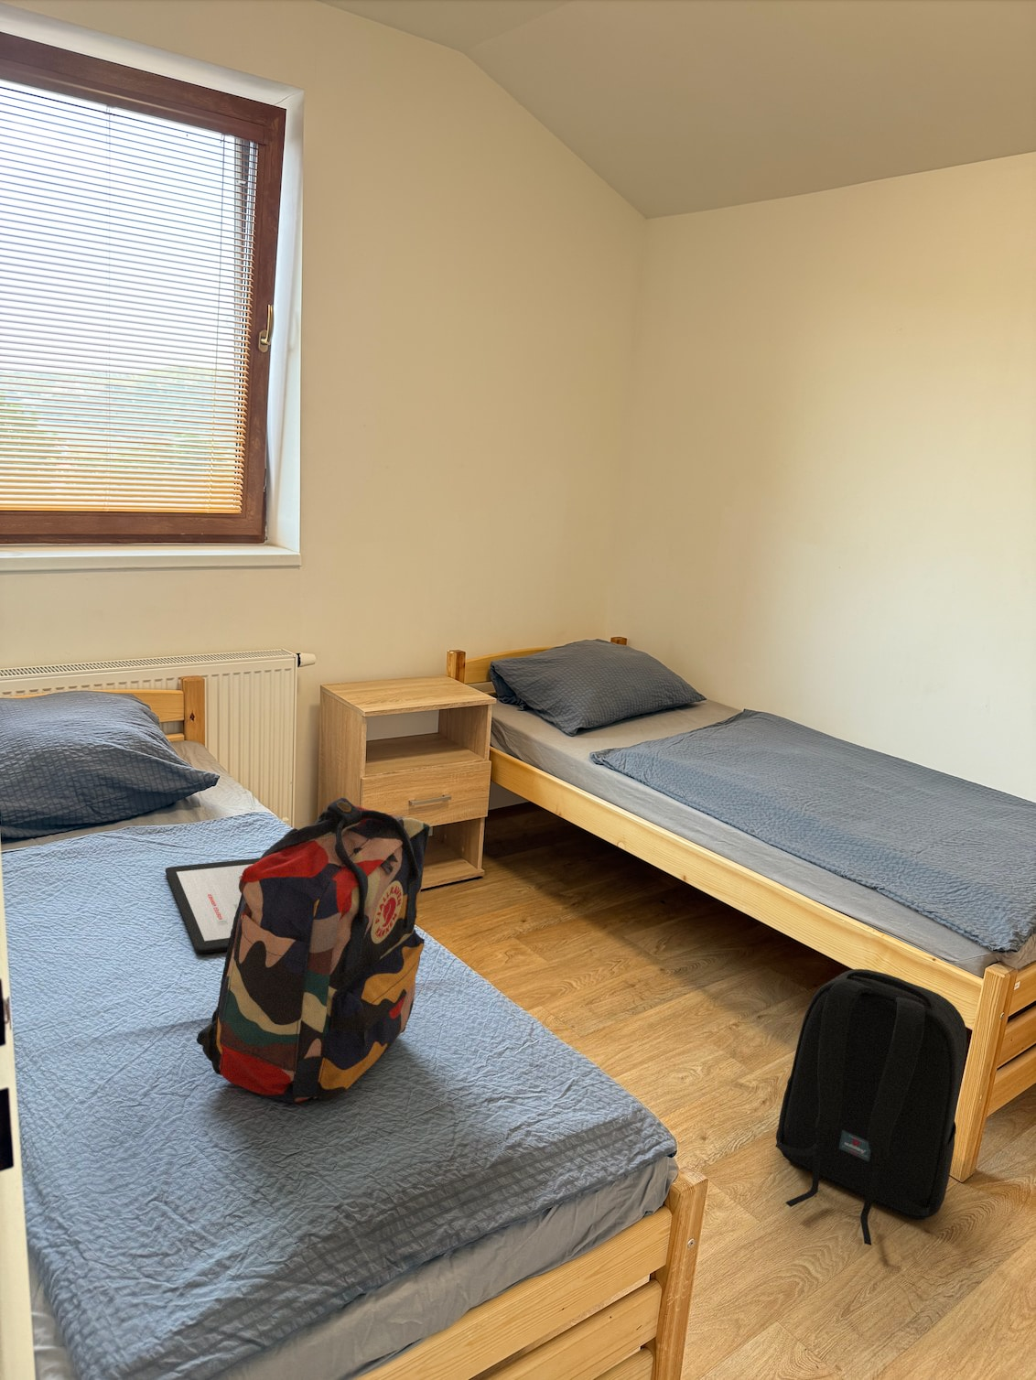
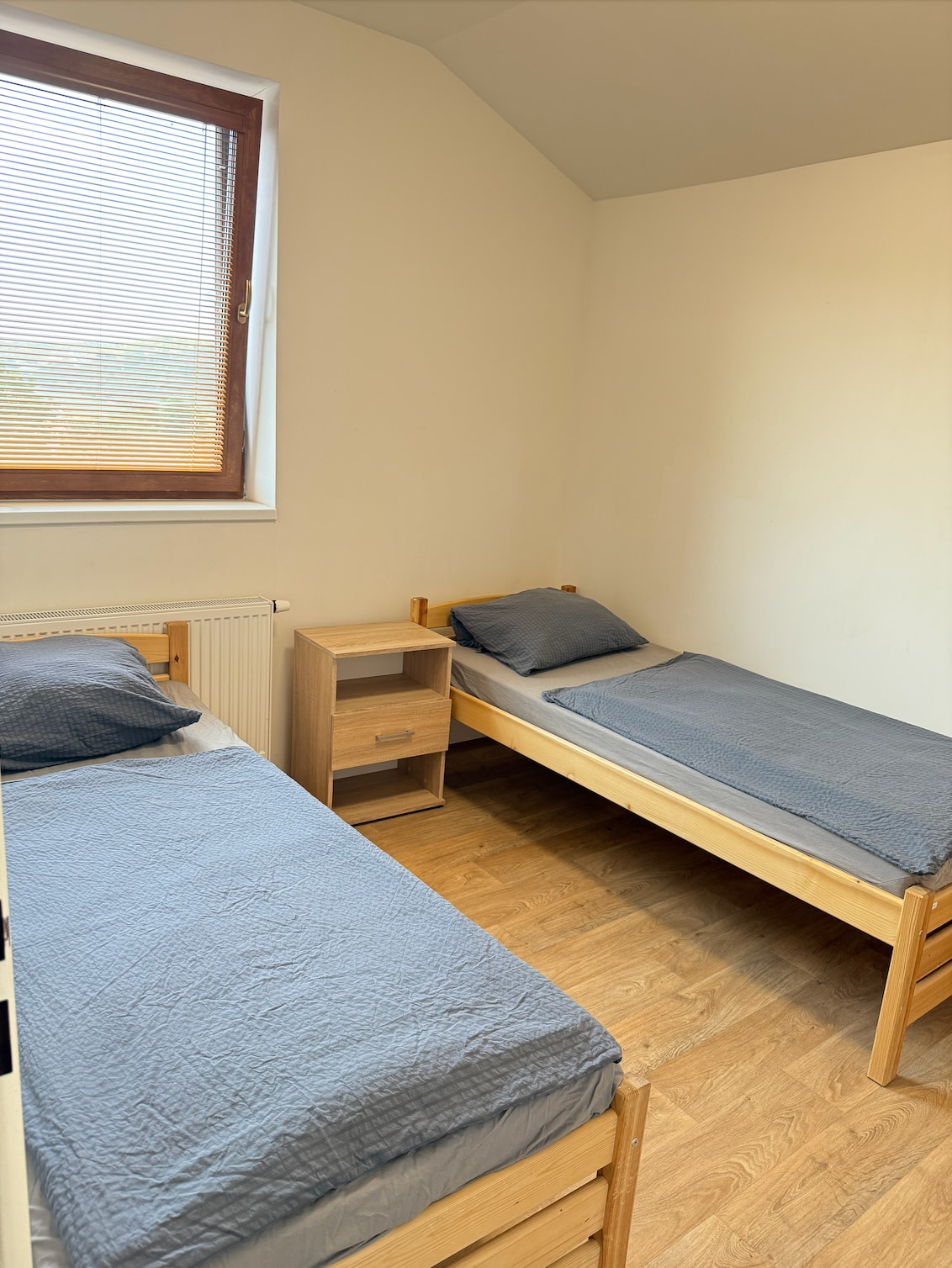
- backpack (320, 931)
- backpack (869, 1085)
- tablet (239, 898)
